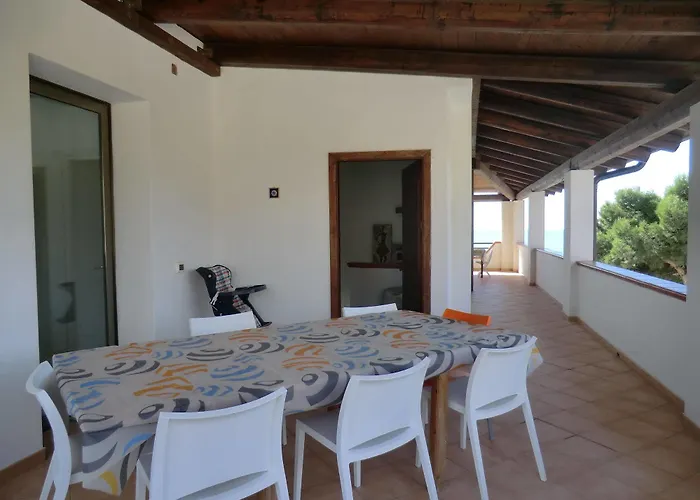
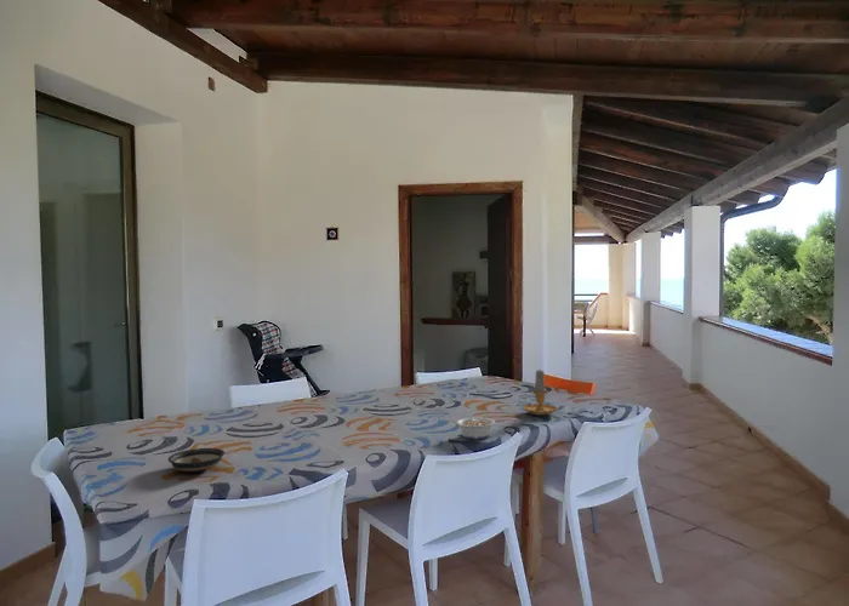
+ candle (536, 389)
+ legume (474, 427)
+ saucer (196, 462)
